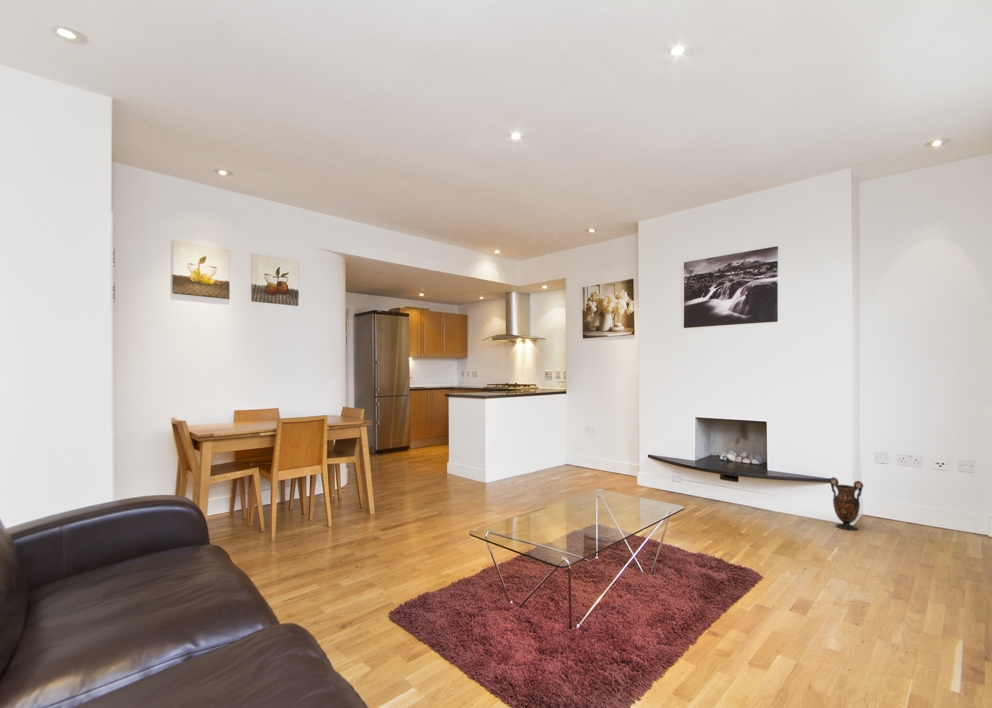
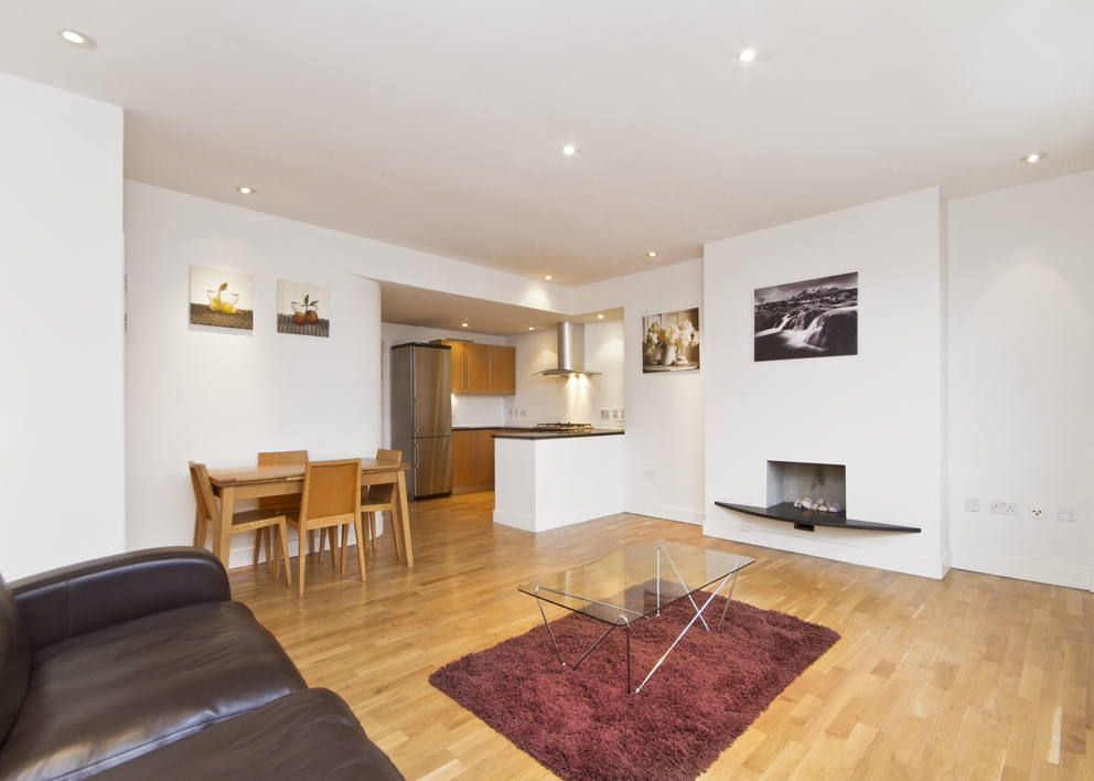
- vase (846, 503)
